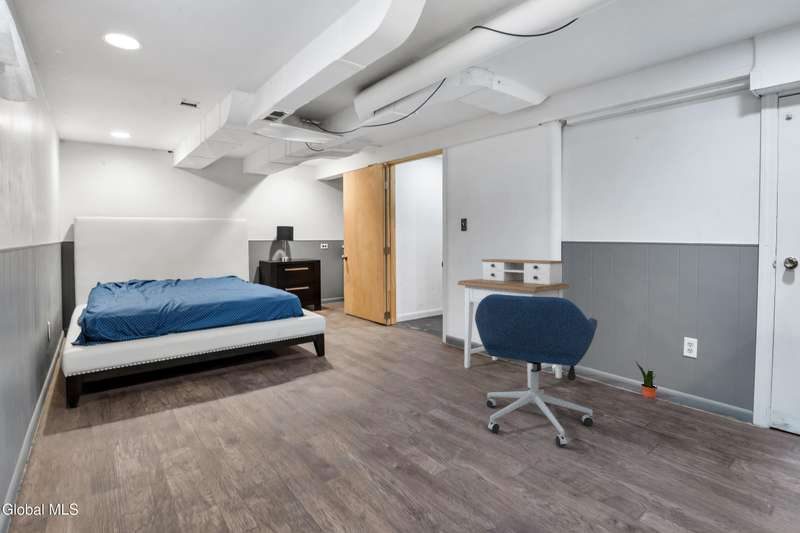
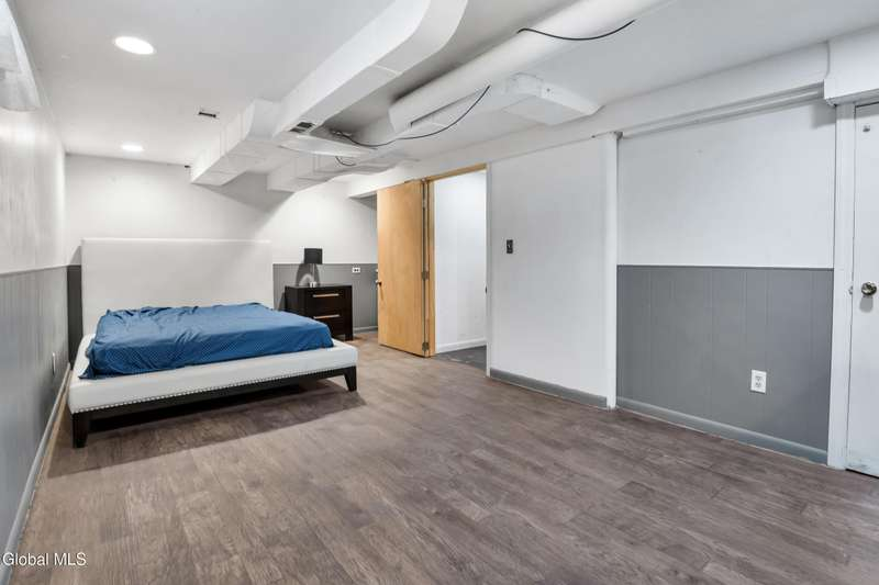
- potted plant (646, 378)
- office chair (534, 356)
- desk (516, 295)
